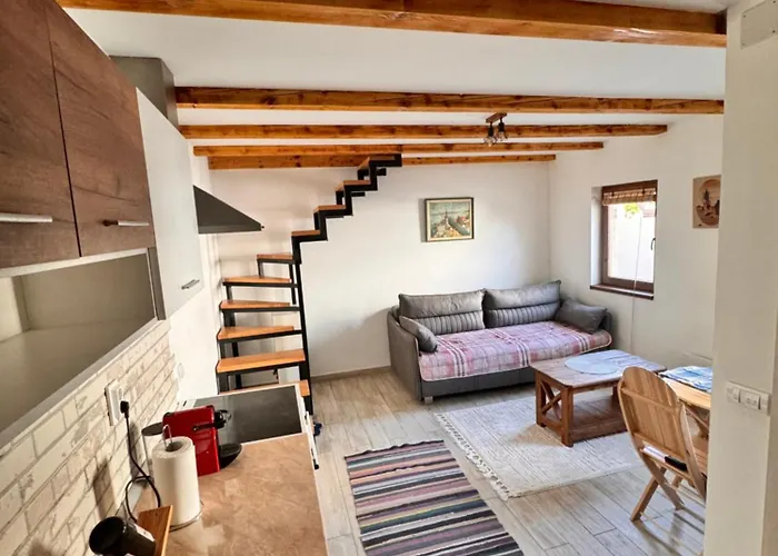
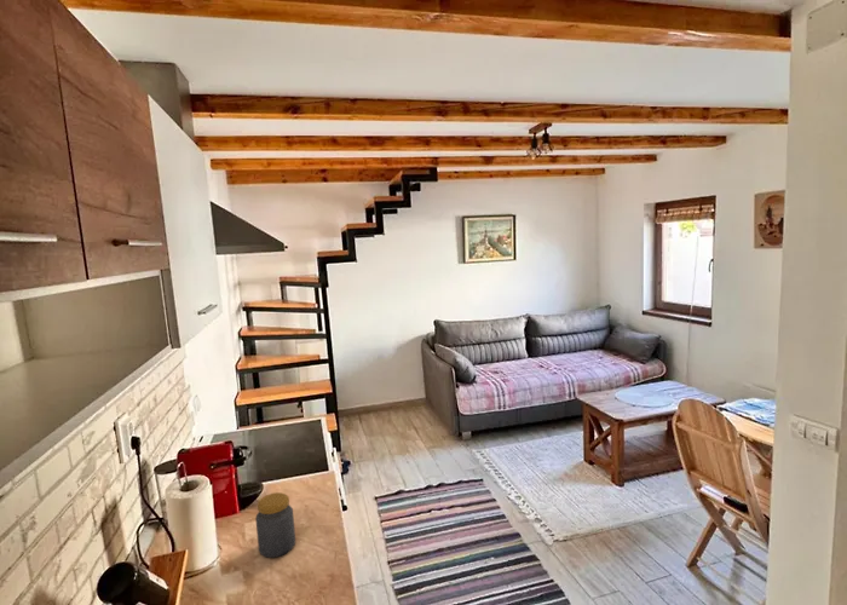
+ jar (275, 523)
